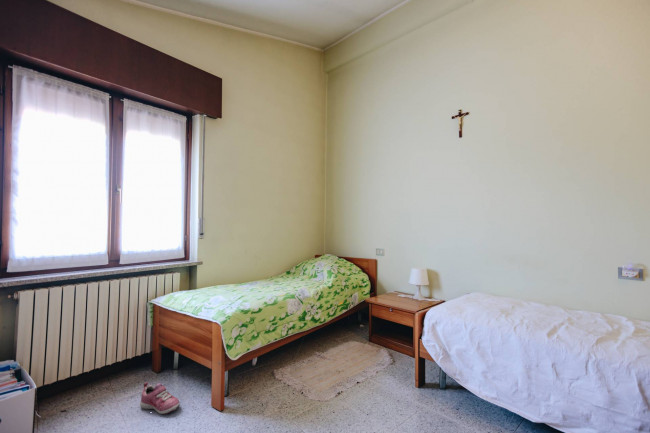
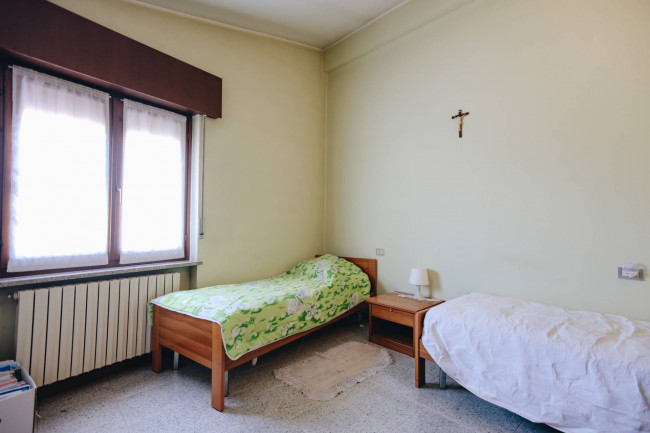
- shoe (160, 396)
